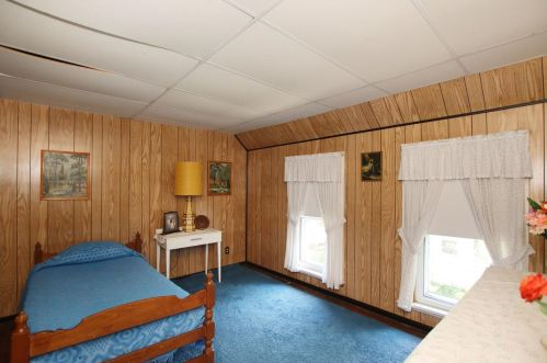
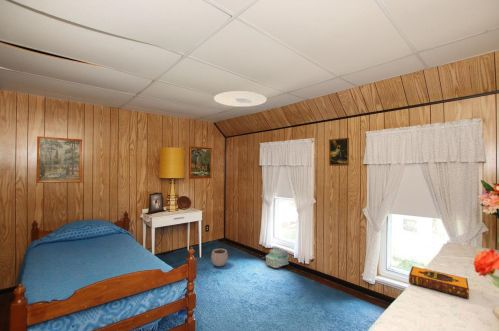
+ hardback book (437, 281)
+ plant pot (219, 255)
+ ceiling light (240, 97)
+ backpack (276, 257)
